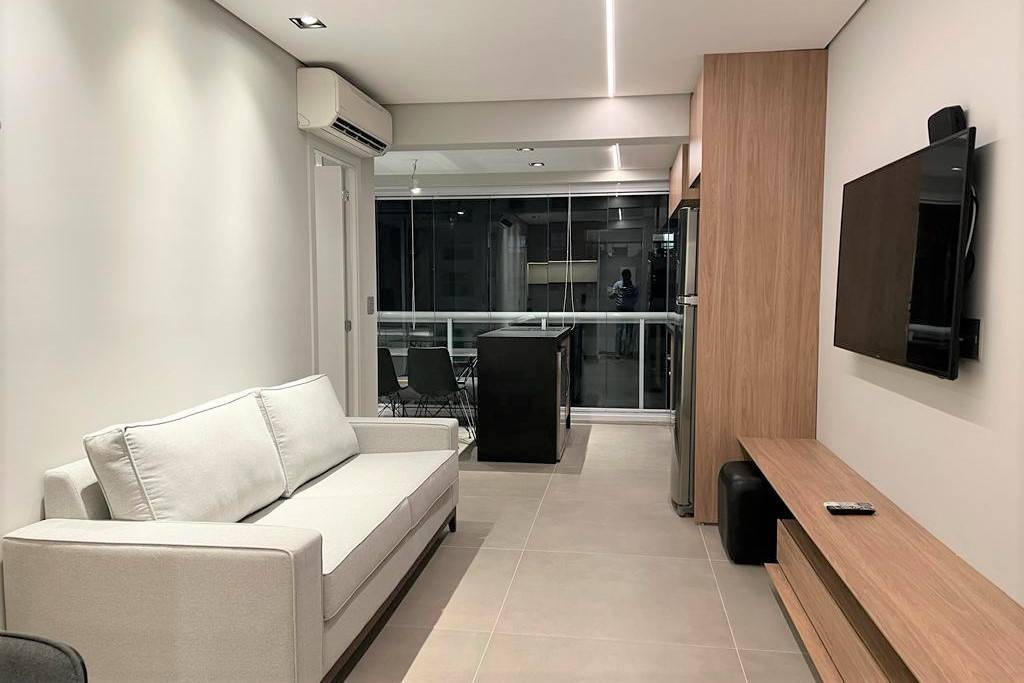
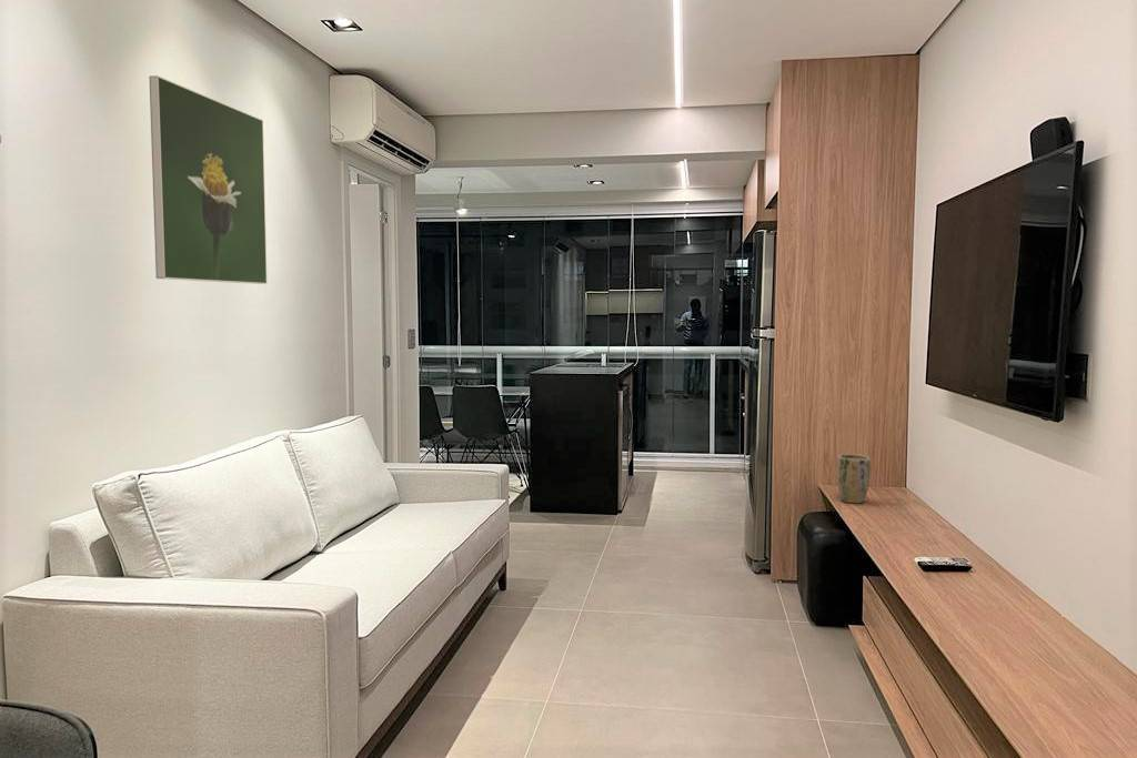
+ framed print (214, 191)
+ plant pot (853, 478)
